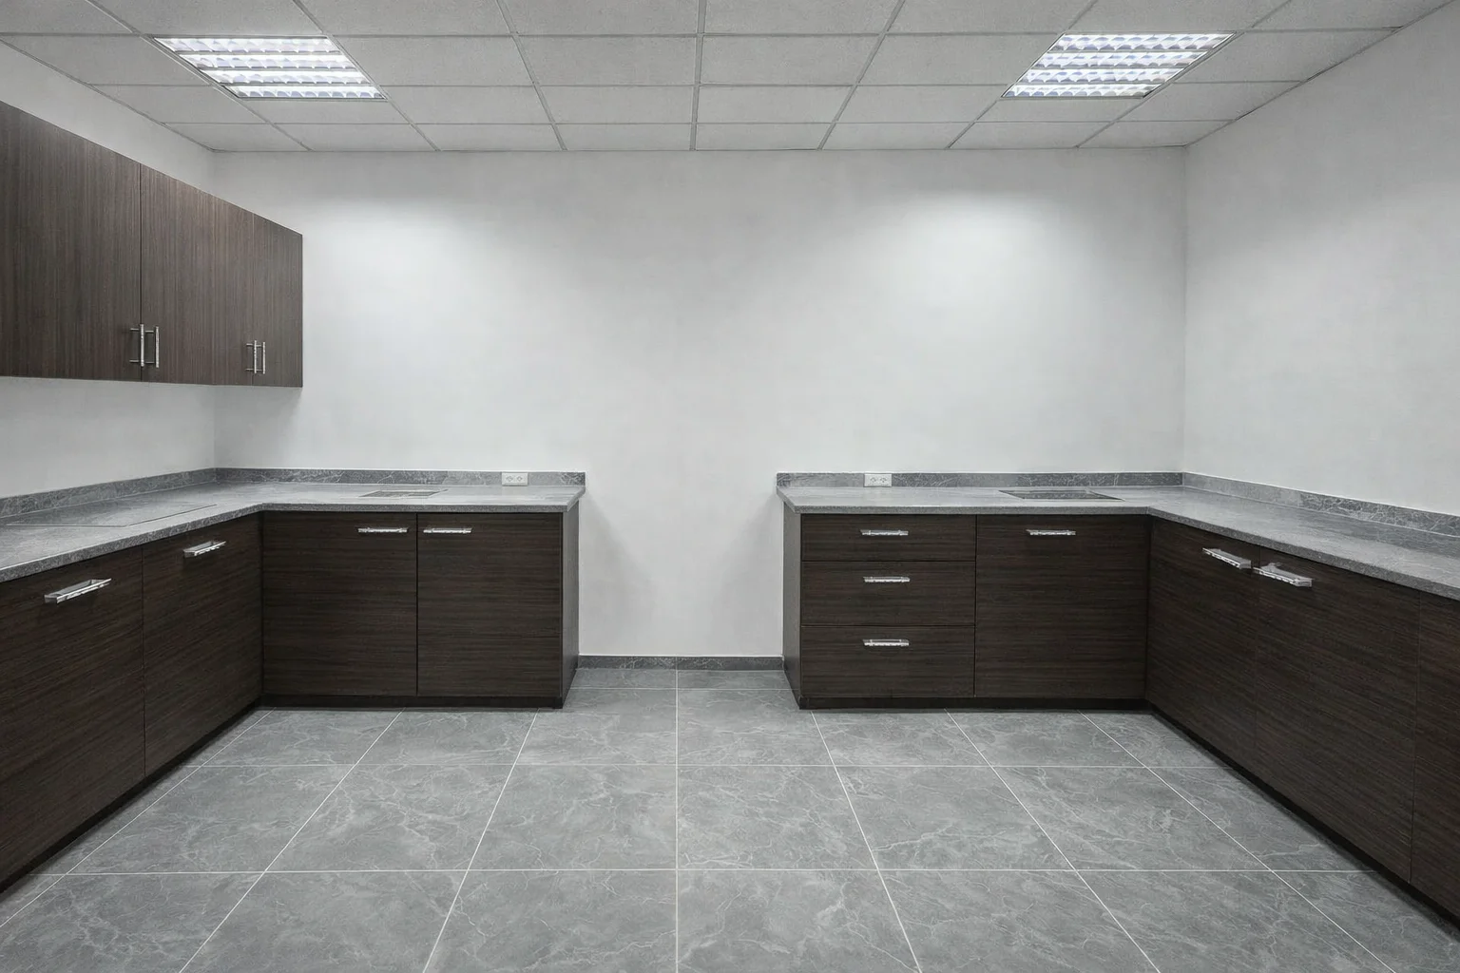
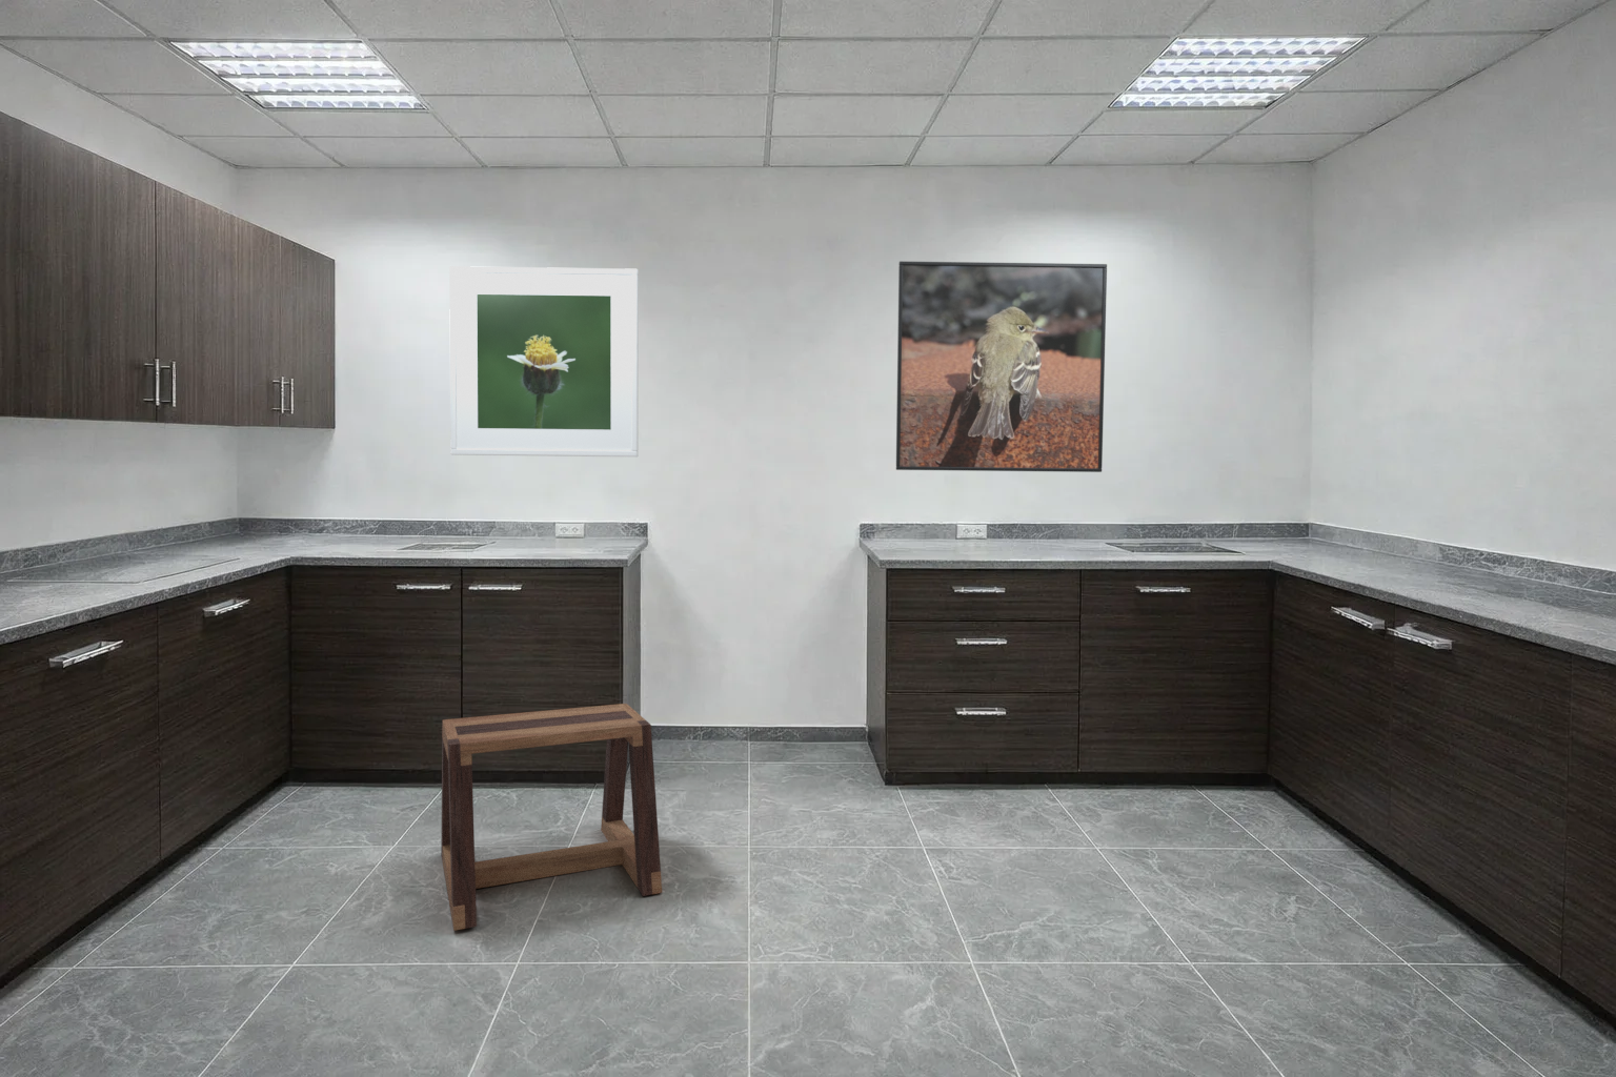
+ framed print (543, 362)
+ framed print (1000, 367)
+ stool (540, 745)
